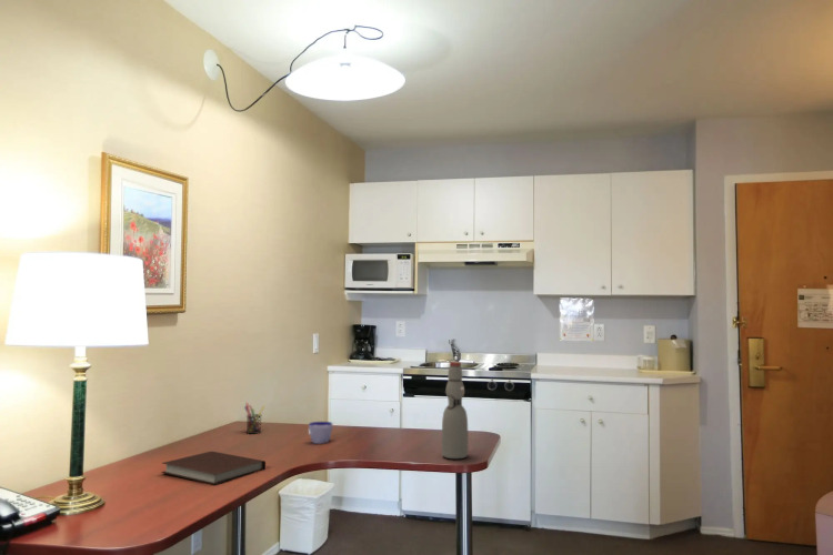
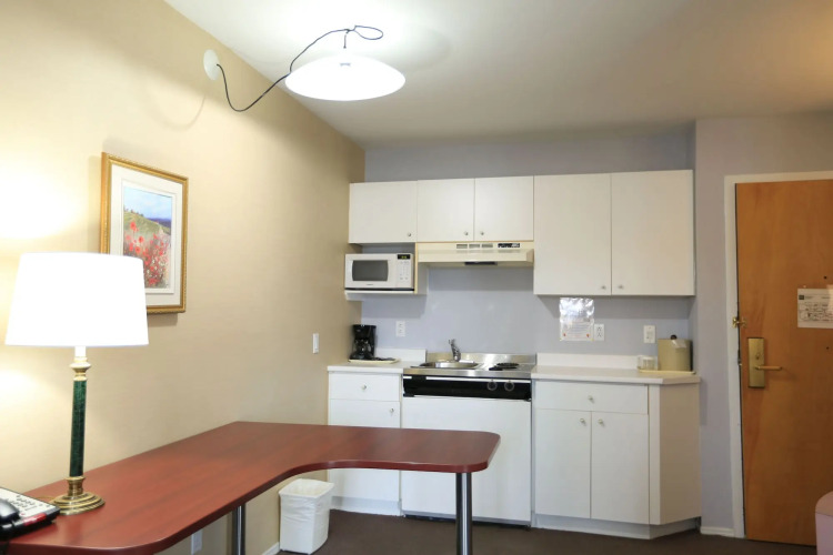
- bottle (454, 408)
- pen holder (252, 417)
- cup (318, 432)
- notebook (213, 466)
